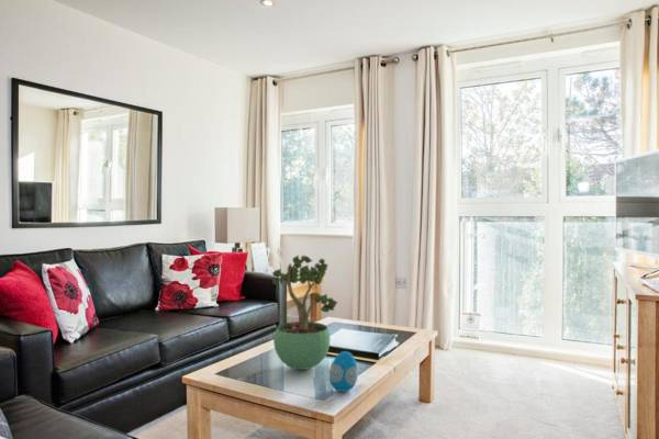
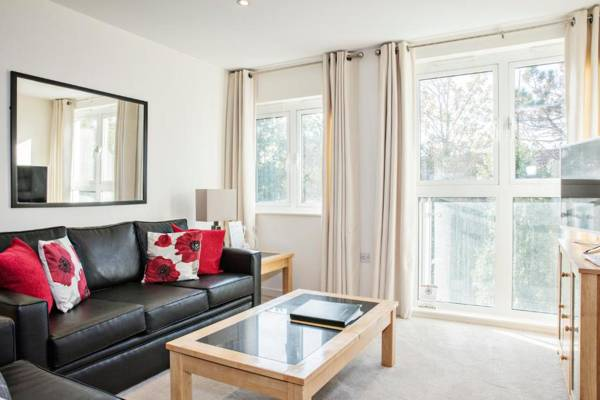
- potted plant (299, 312)
- decorative egg (343, 371)
